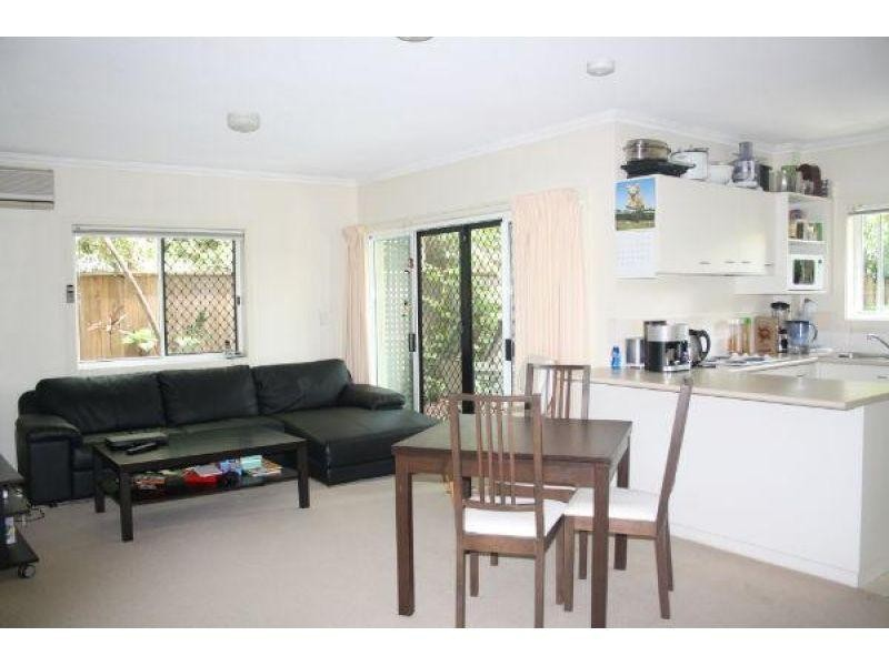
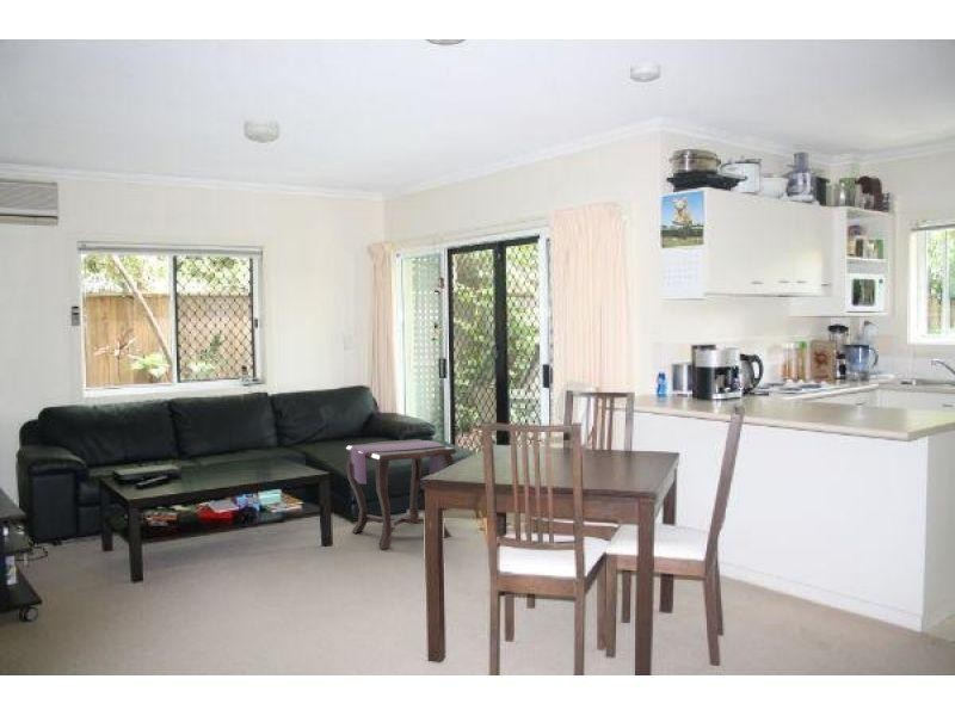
+ side table (411, 489)
